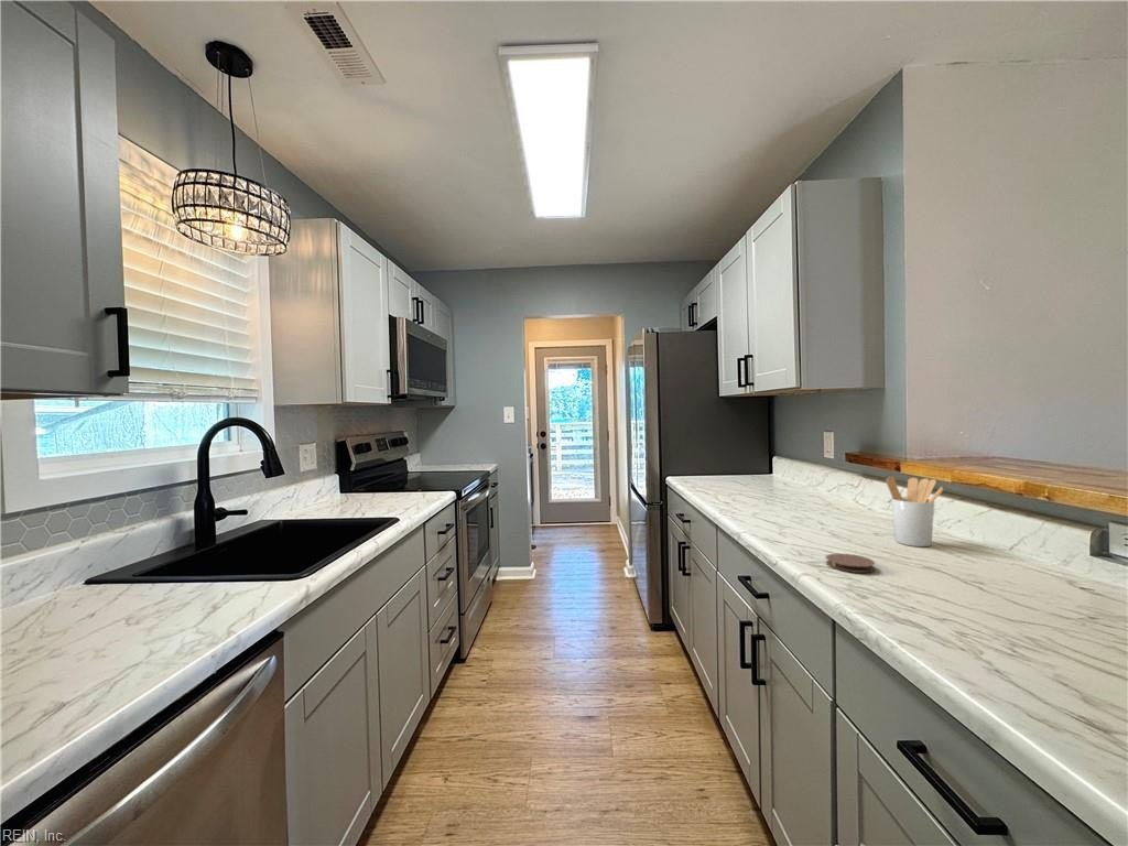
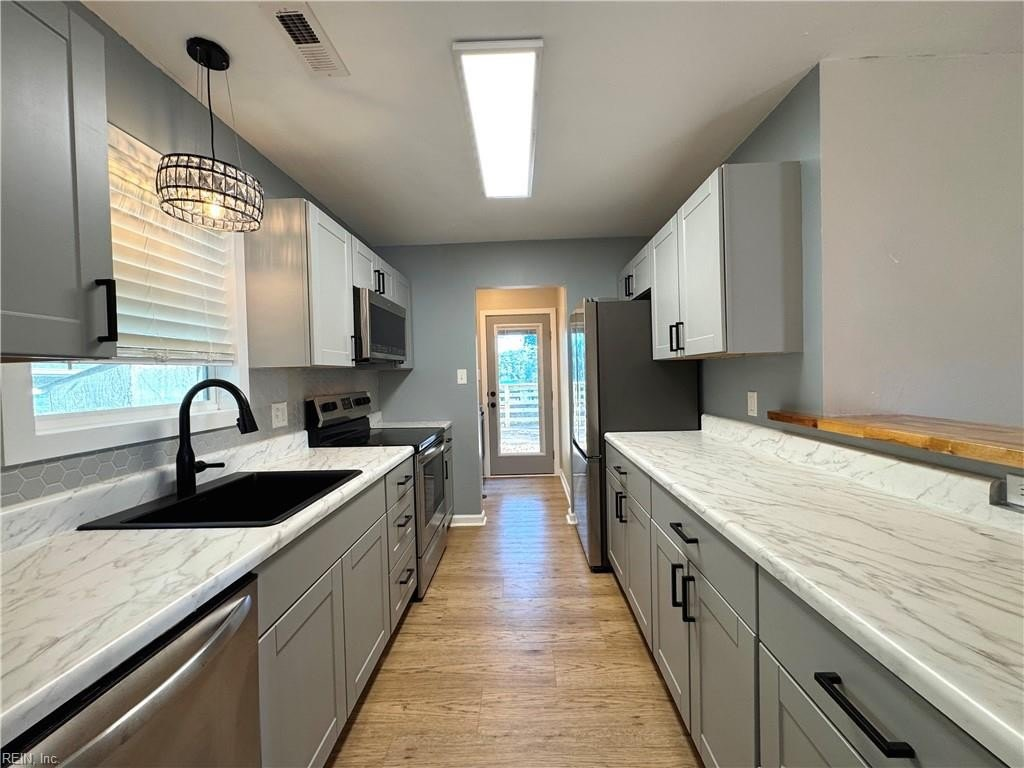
- utensil holder (915, 509)
- coaster (849, 562)
